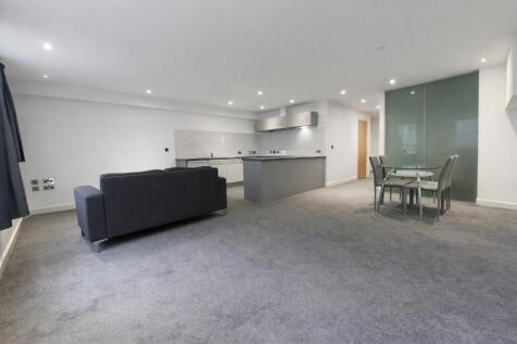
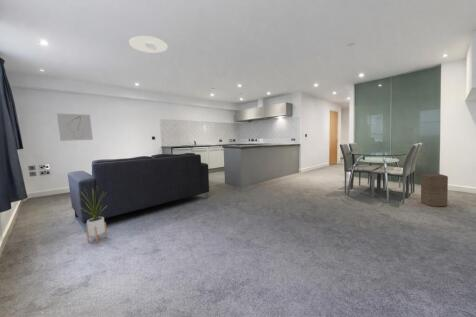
+ ceiling light (148, 43)
+ wall art (75, 127)
+ house plant (95, 212)
+ wooden block (433, 189)
